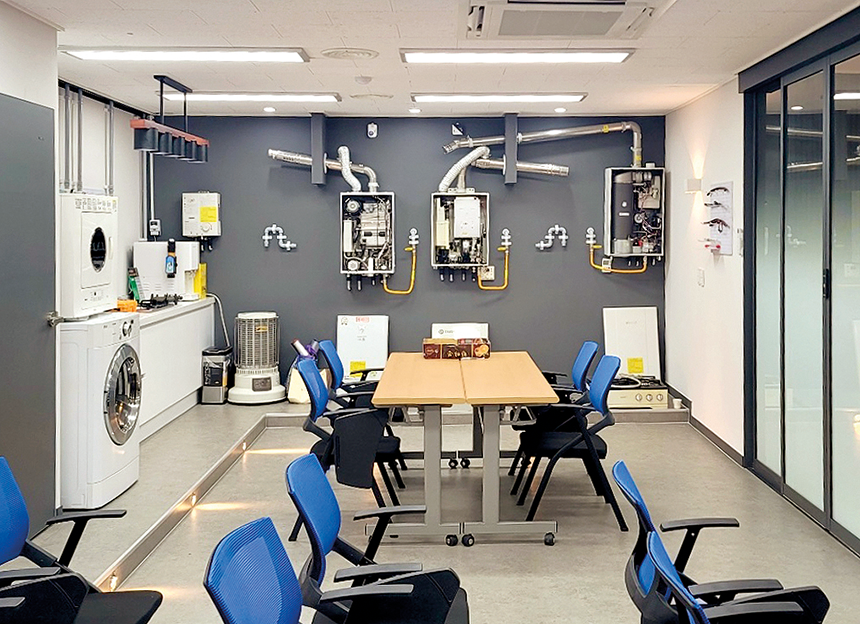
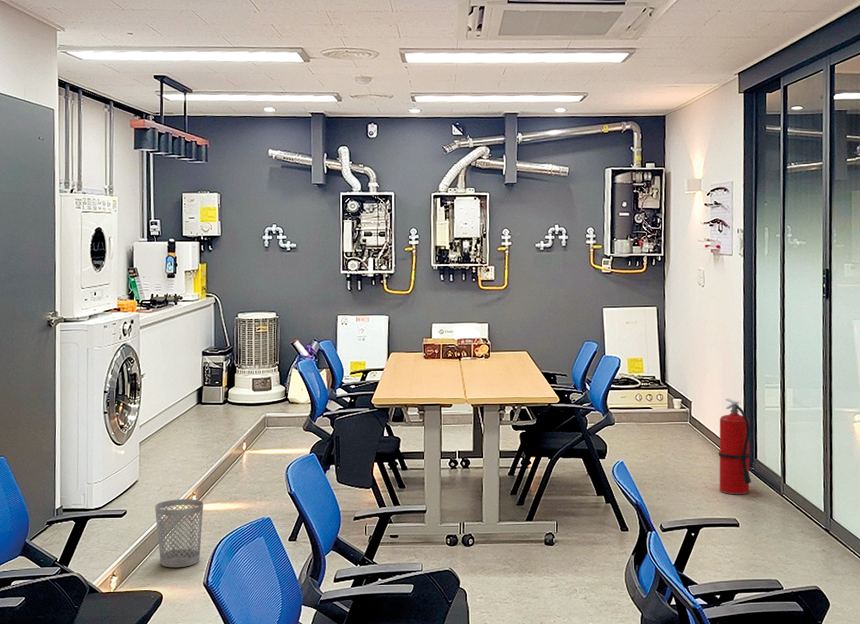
+ wastebasket (179, 533)
+ fire extinguisher (737, 446)
